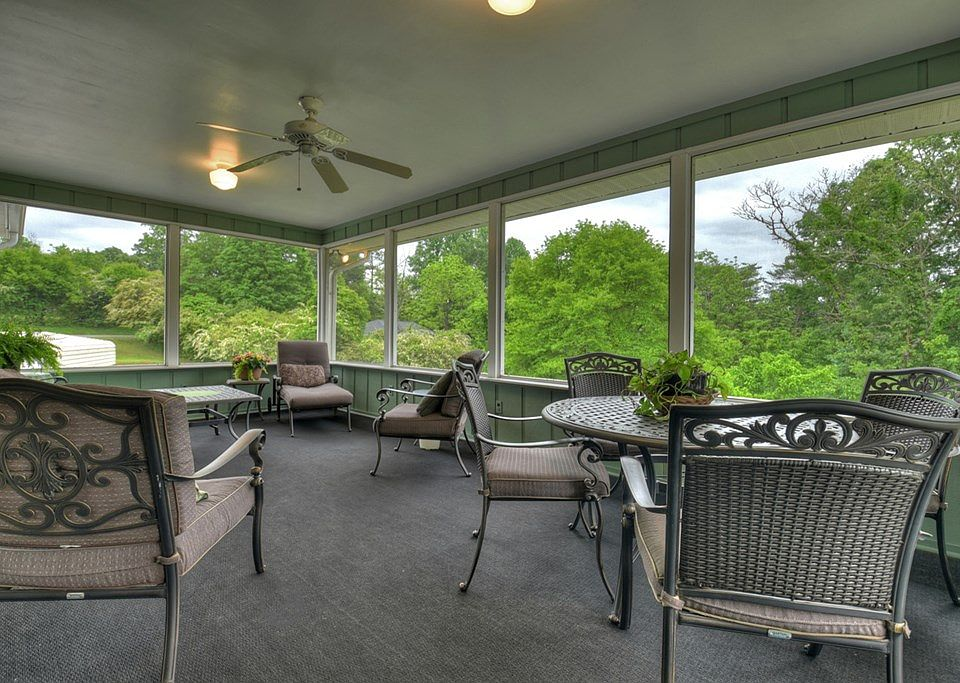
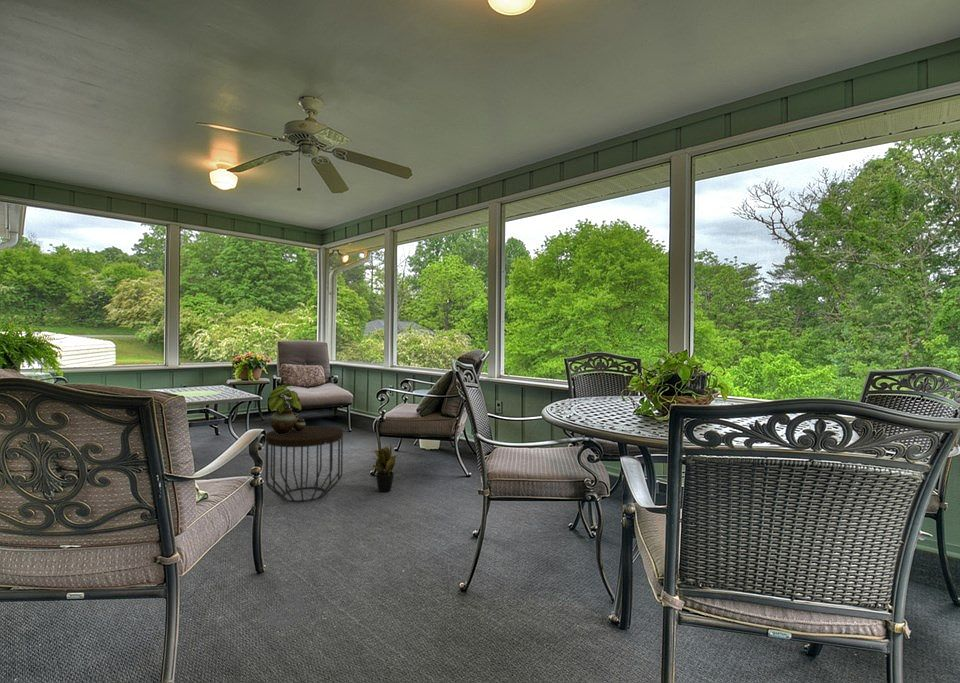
+ potted plant (383, 465)
+ potted plant (287, 407)
+ side table (302, 463)
